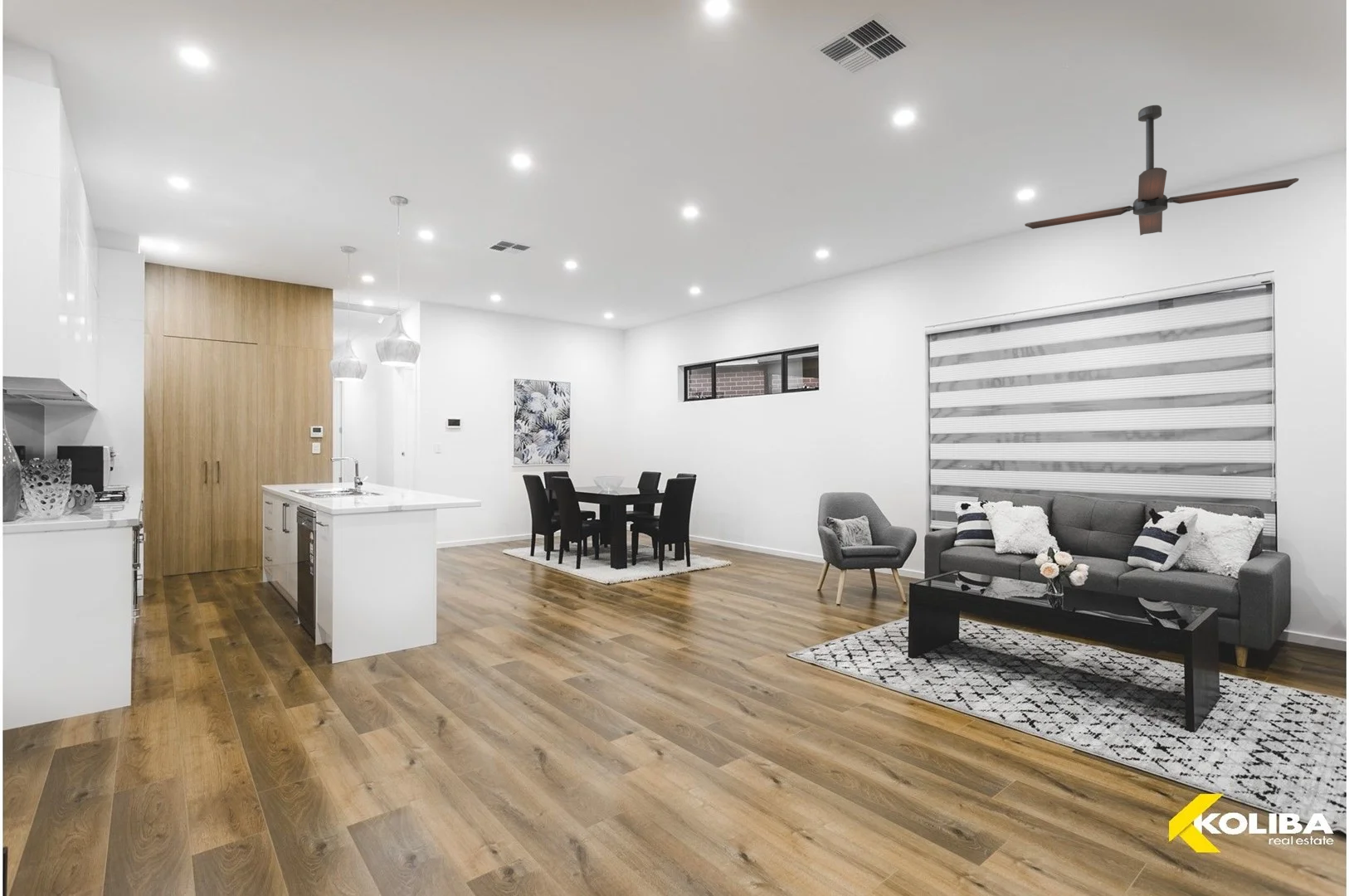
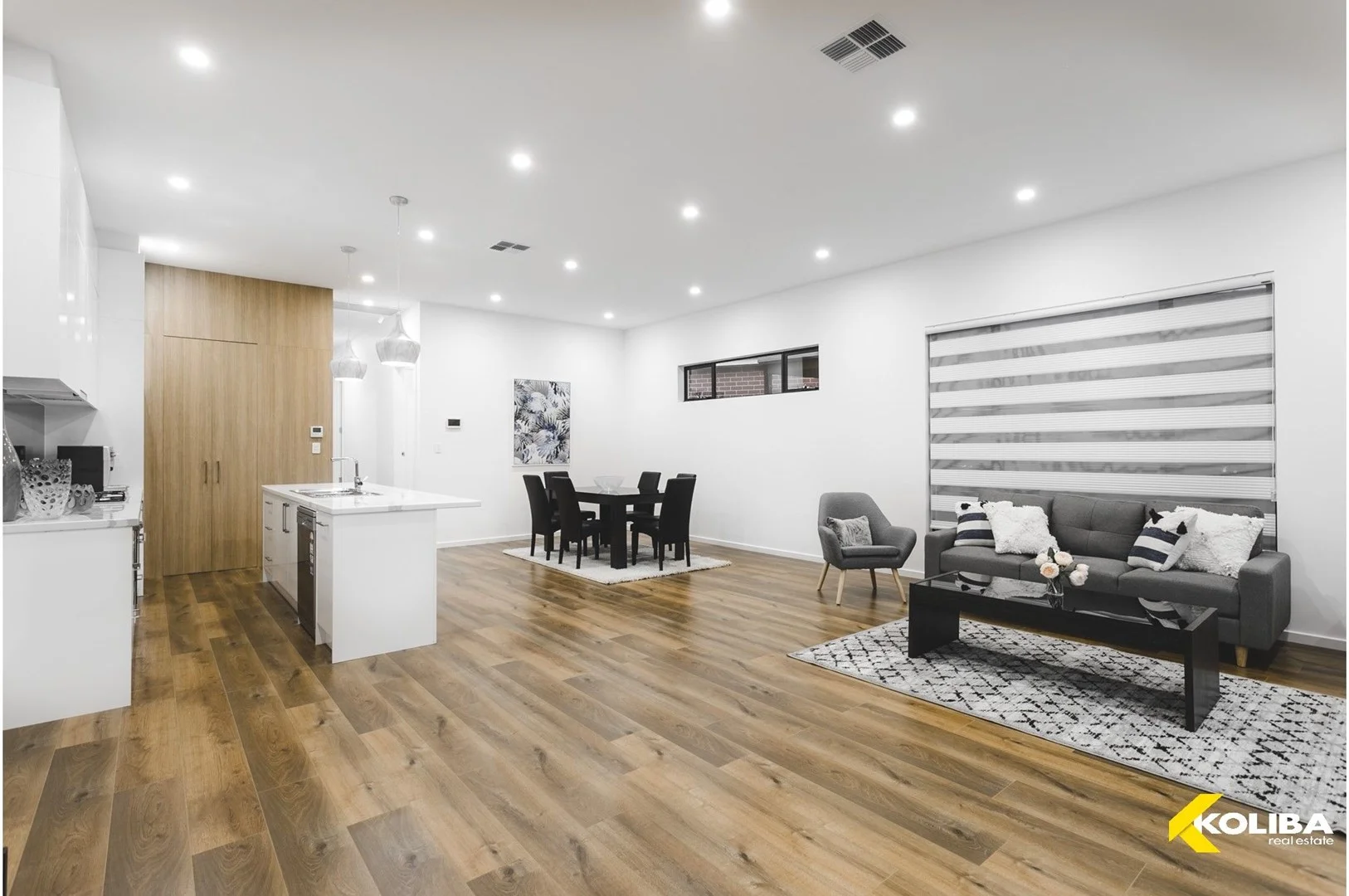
- ceiling fan (1149, 161)
